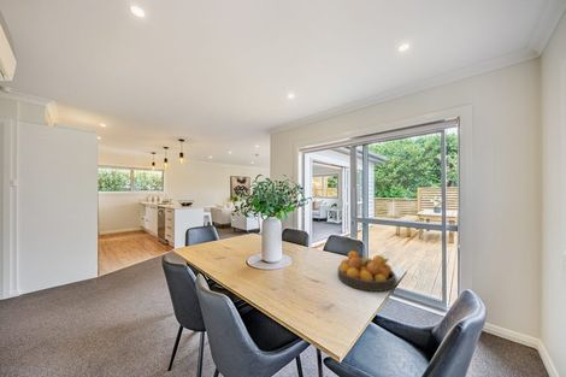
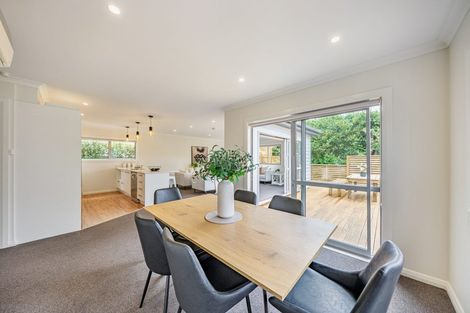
- fruit bowl (365, 266)
